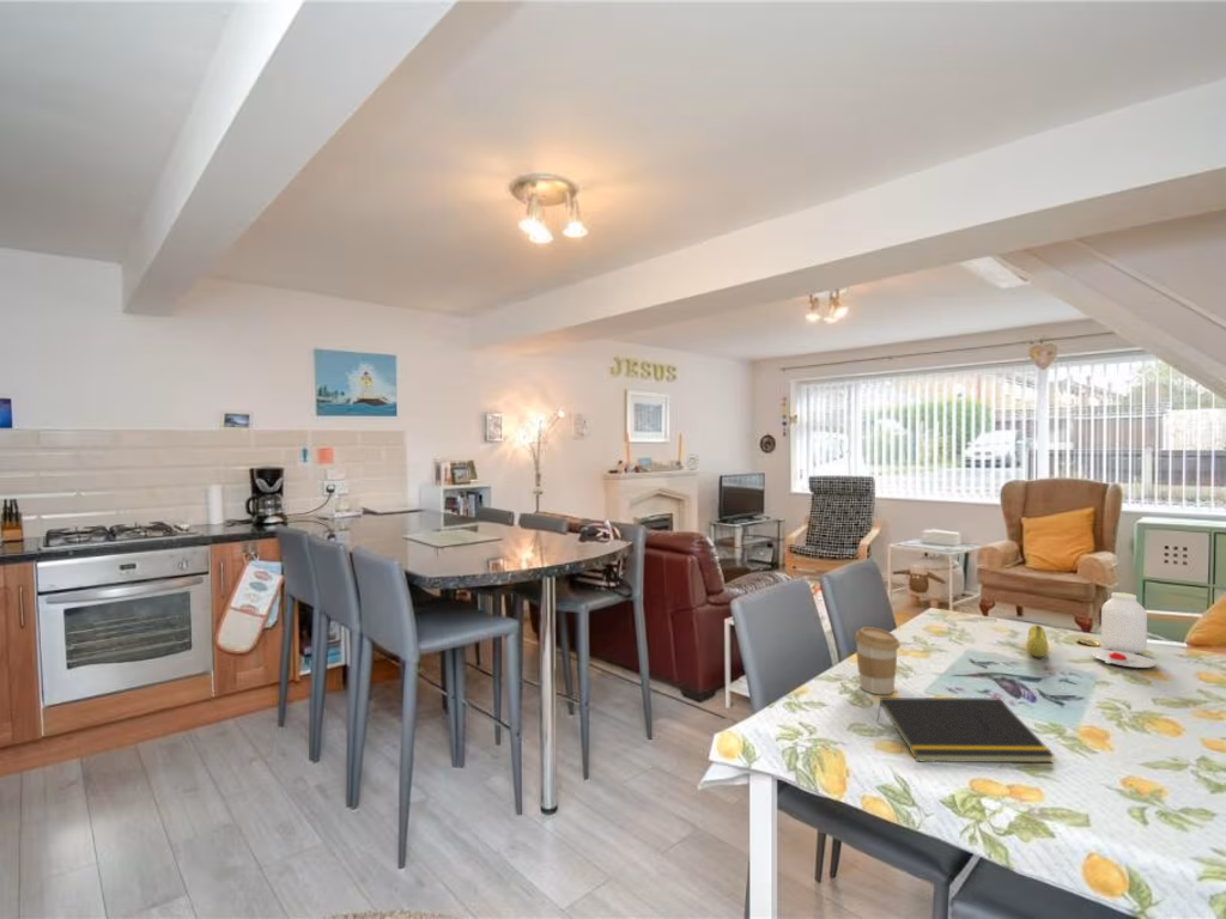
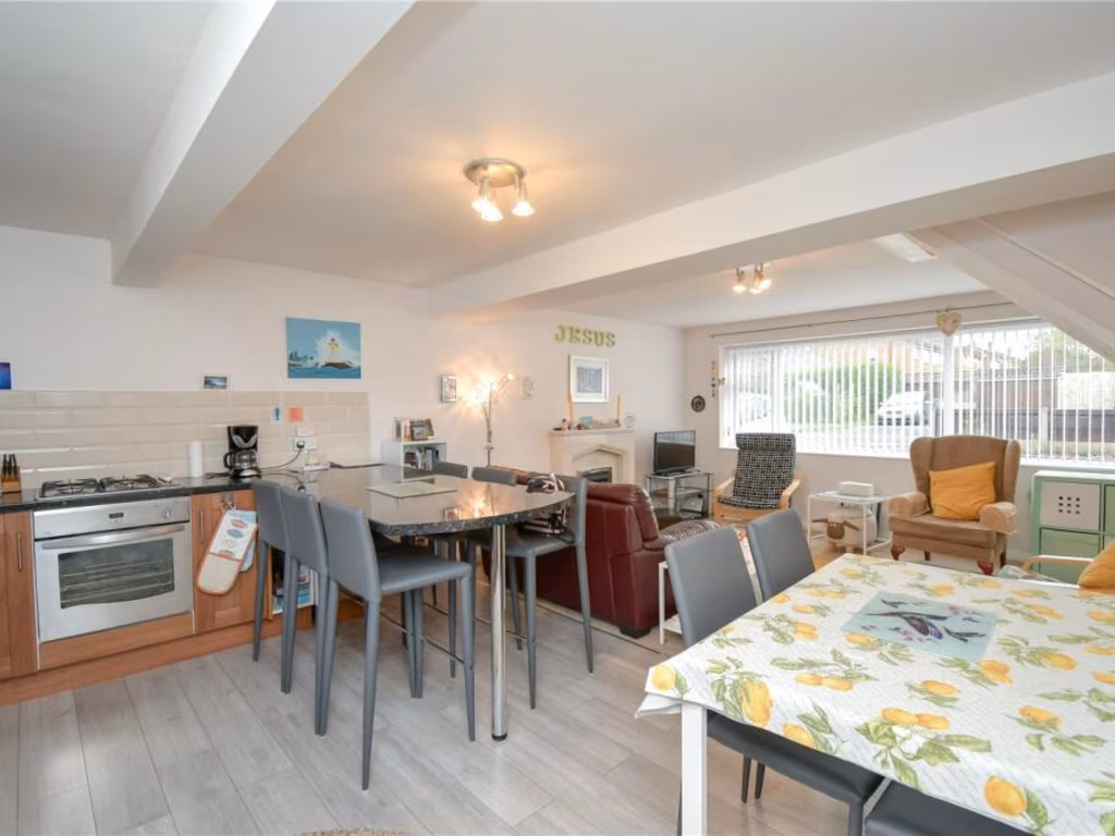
- notepad (960, 728)
- coffee cup (876, 659)
- fruit (1037, 635)
- jar (1118, 627)
